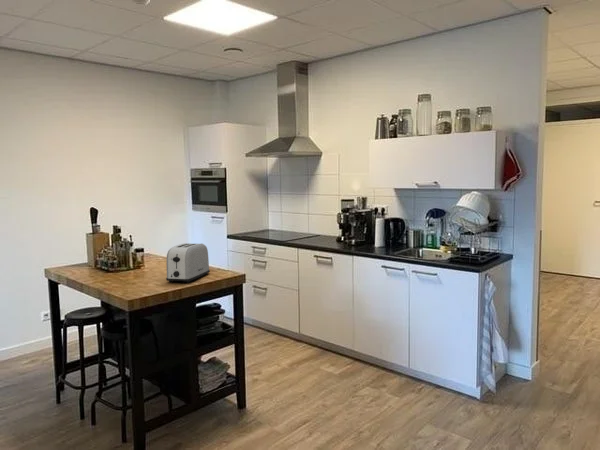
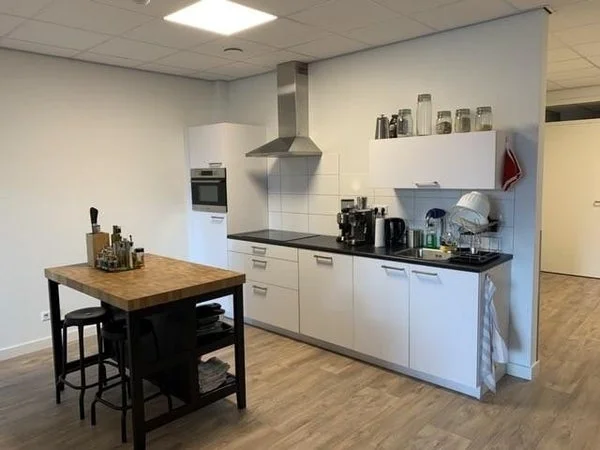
- toaster (187, 261)
